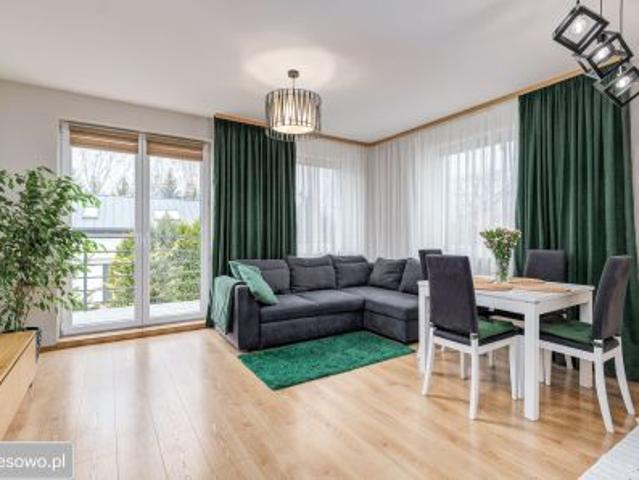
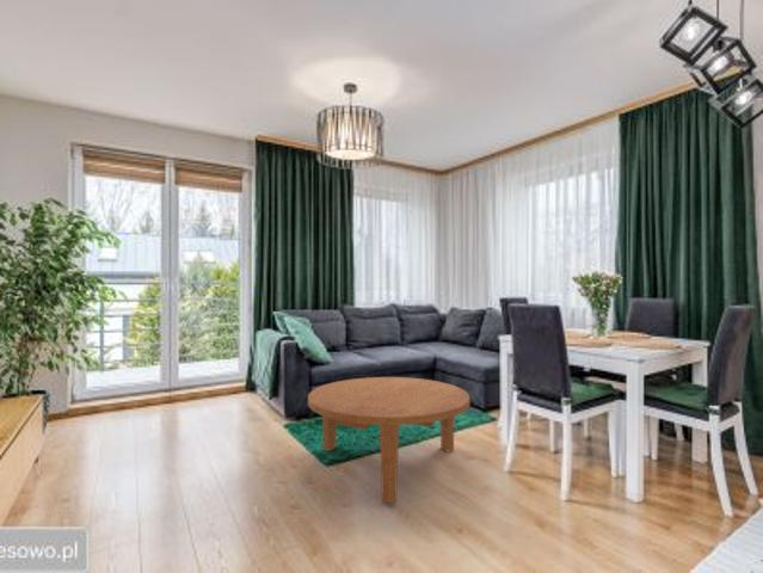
+ coffee table (388, 427)
